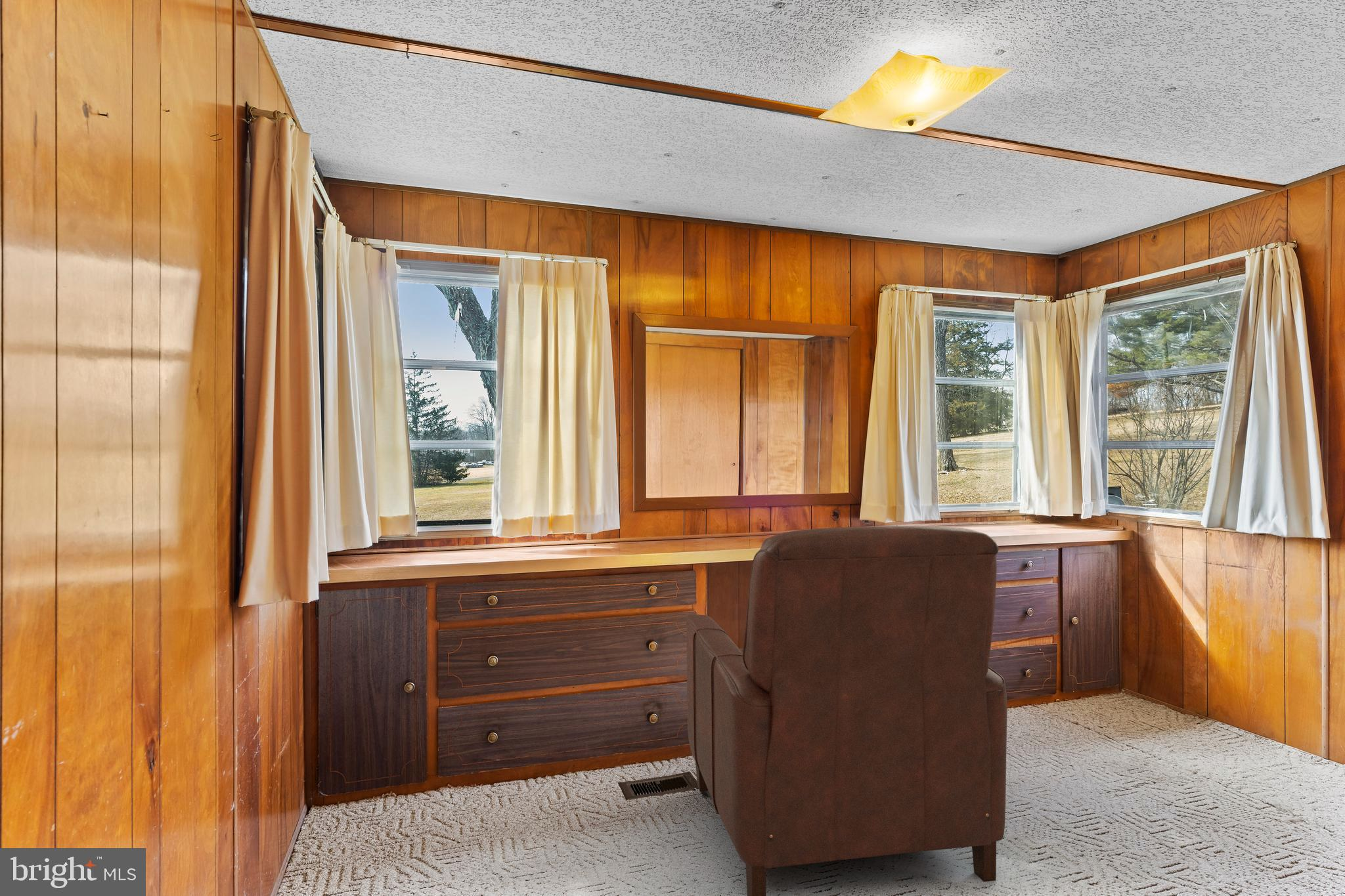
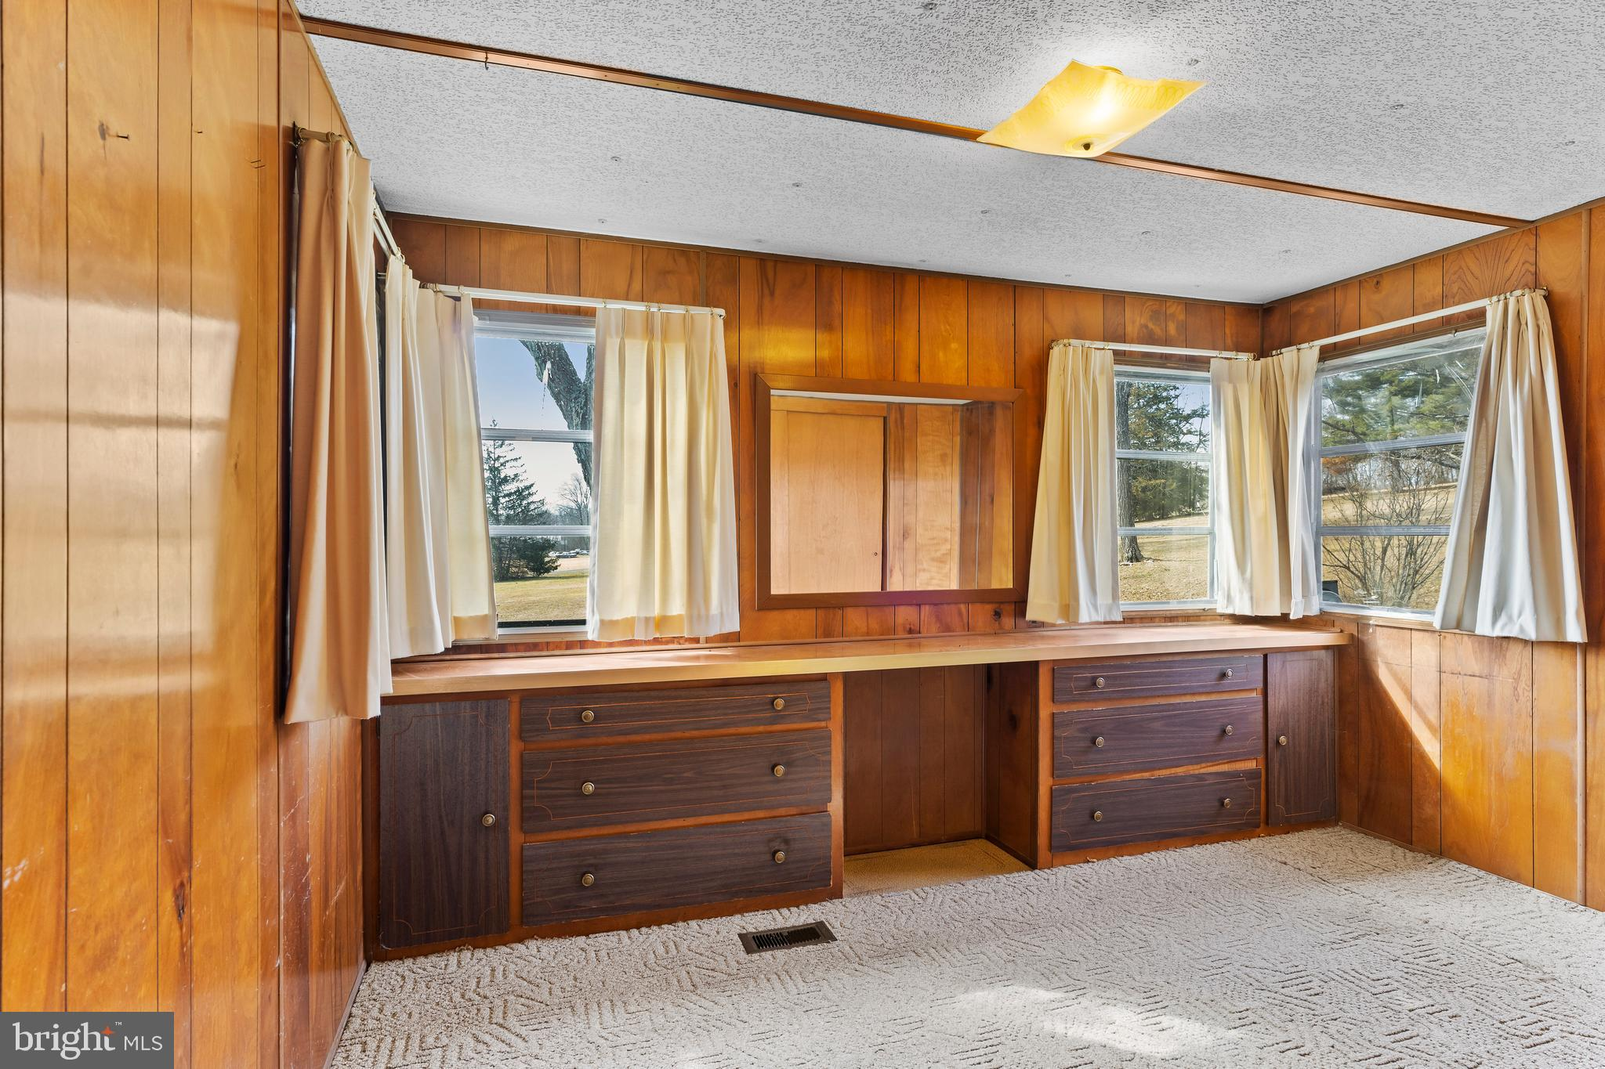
- chair (831, 673)
